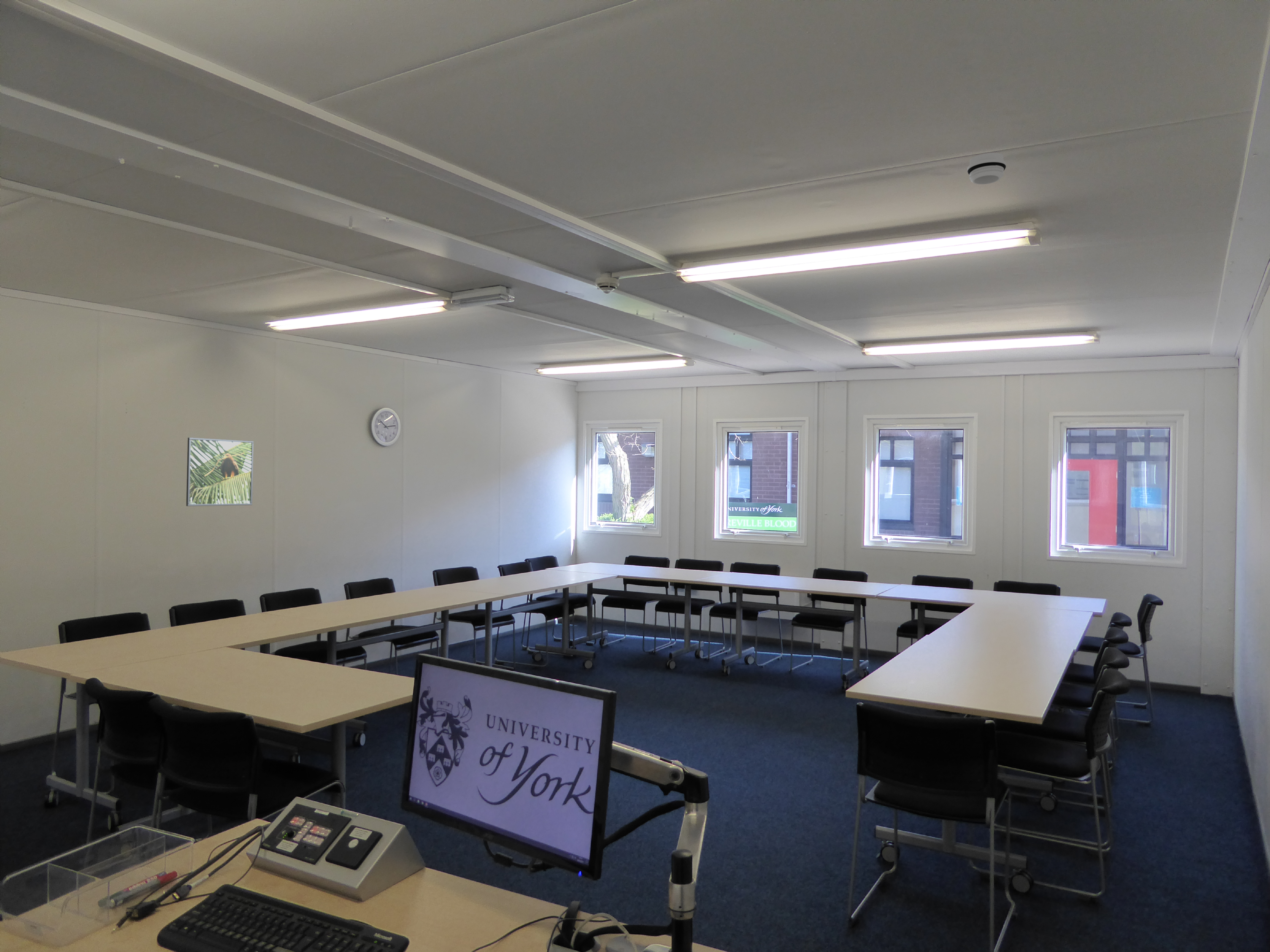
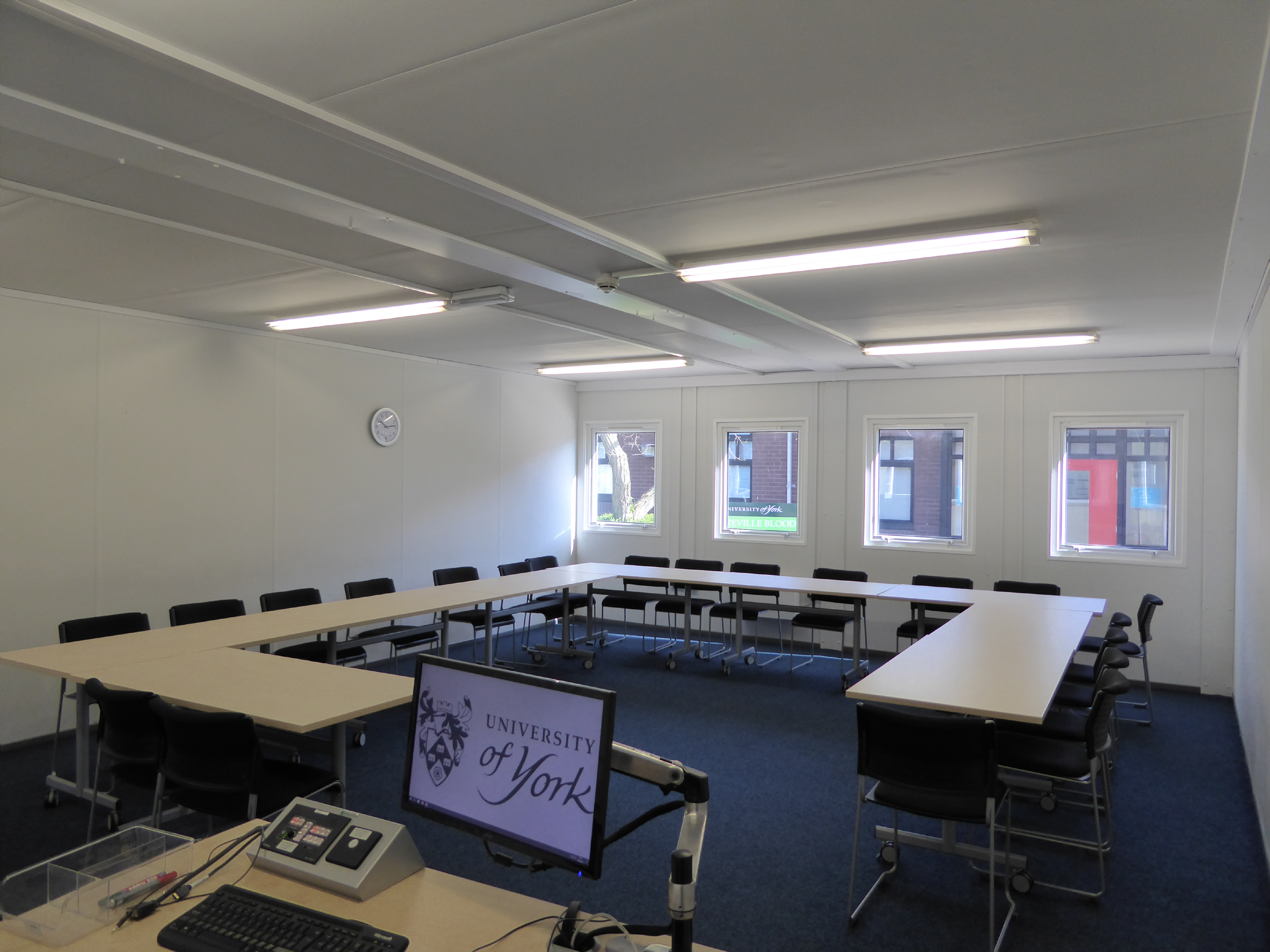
- smoke detector (986, 169)
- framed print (221, 472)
